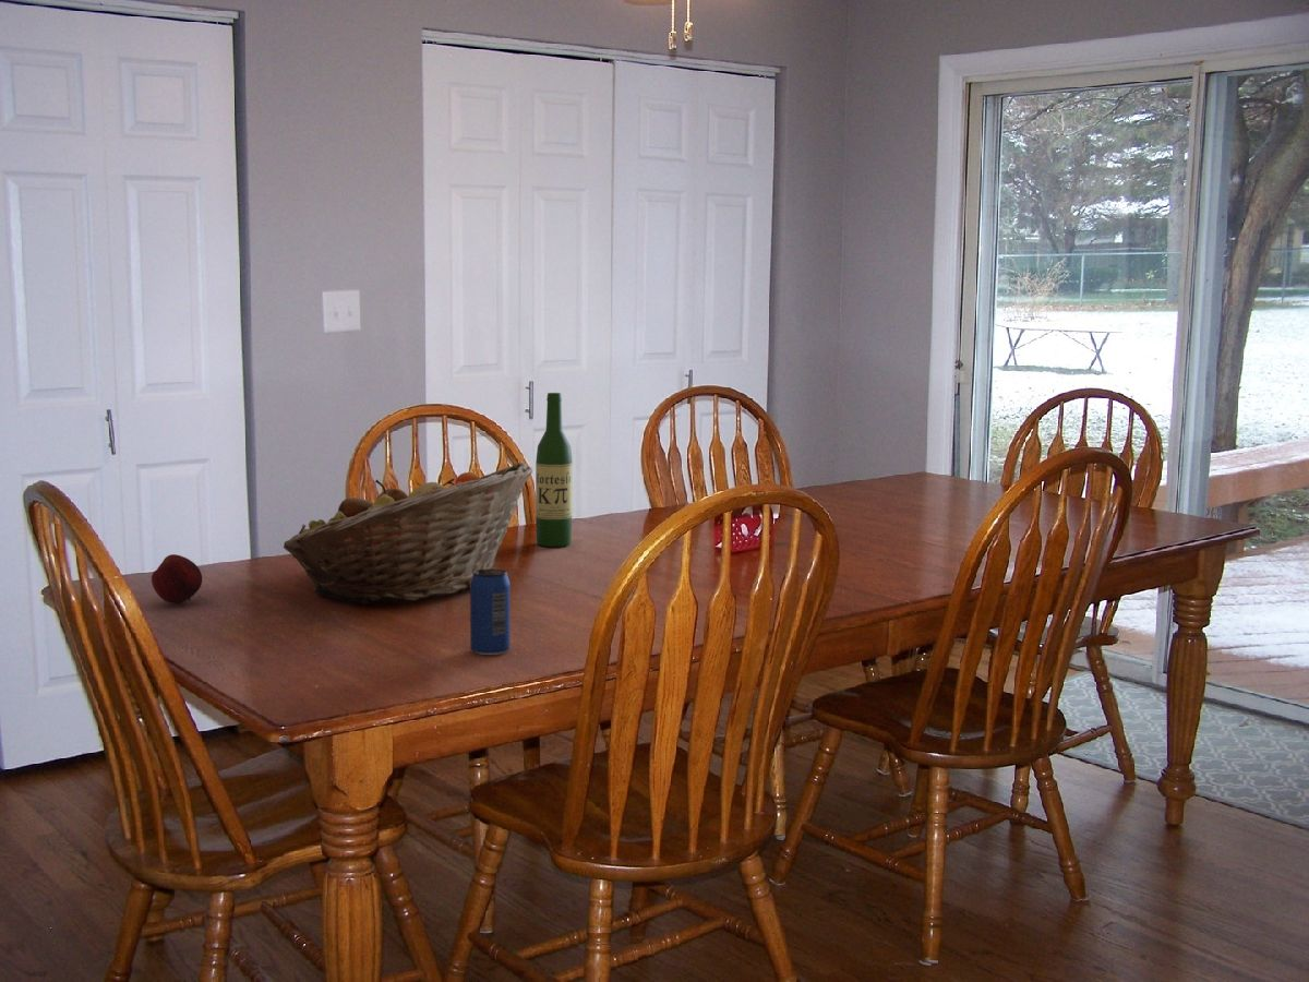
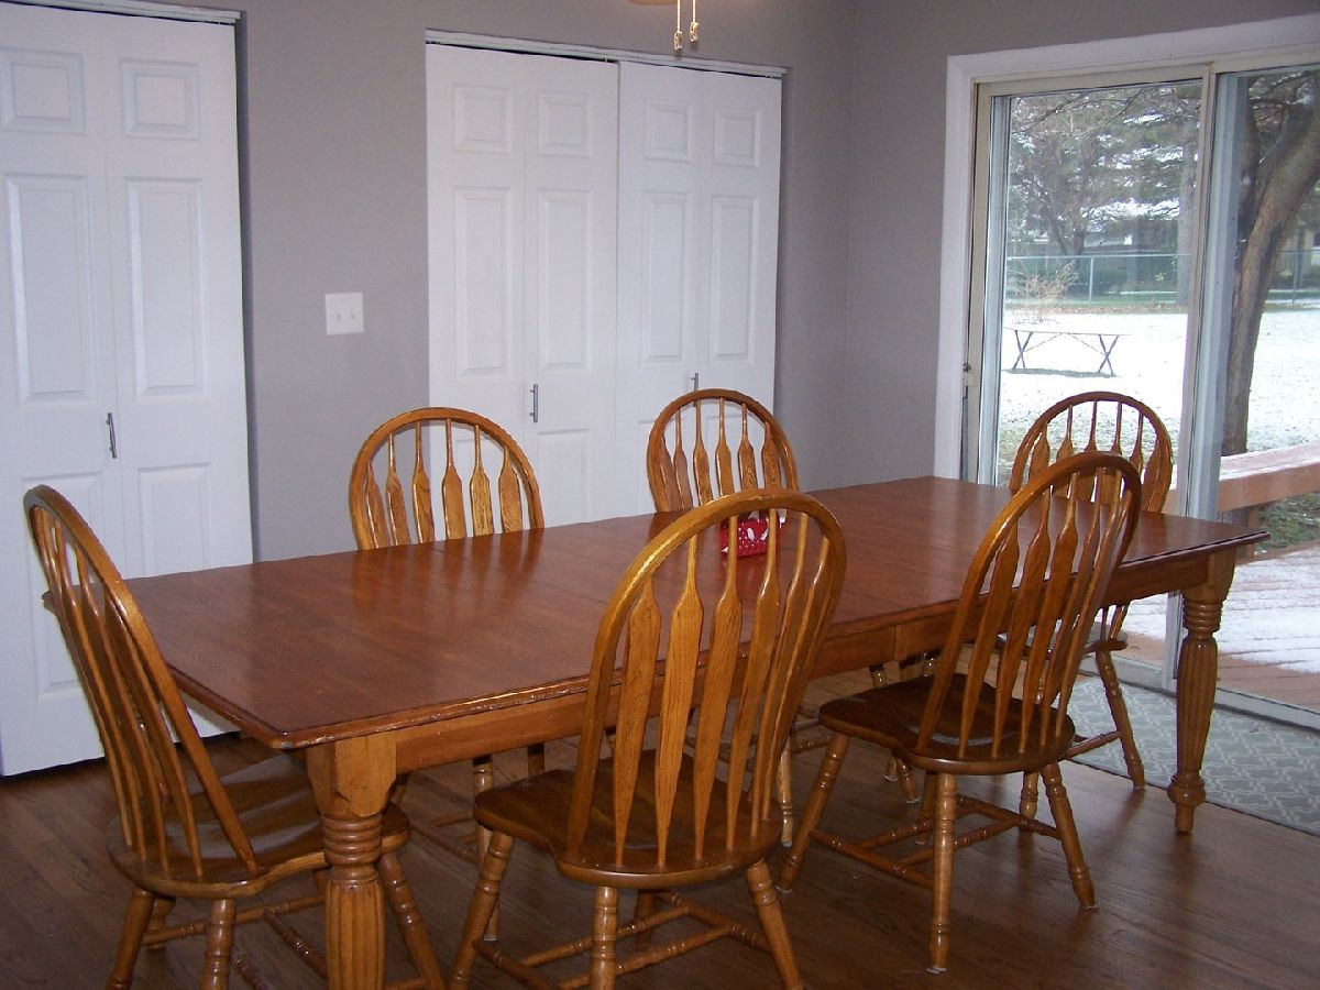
- apple (177, 578)
- beverage can (490, 610)
- fruit basket (413, 525)
- wine bottle (553, 468)
